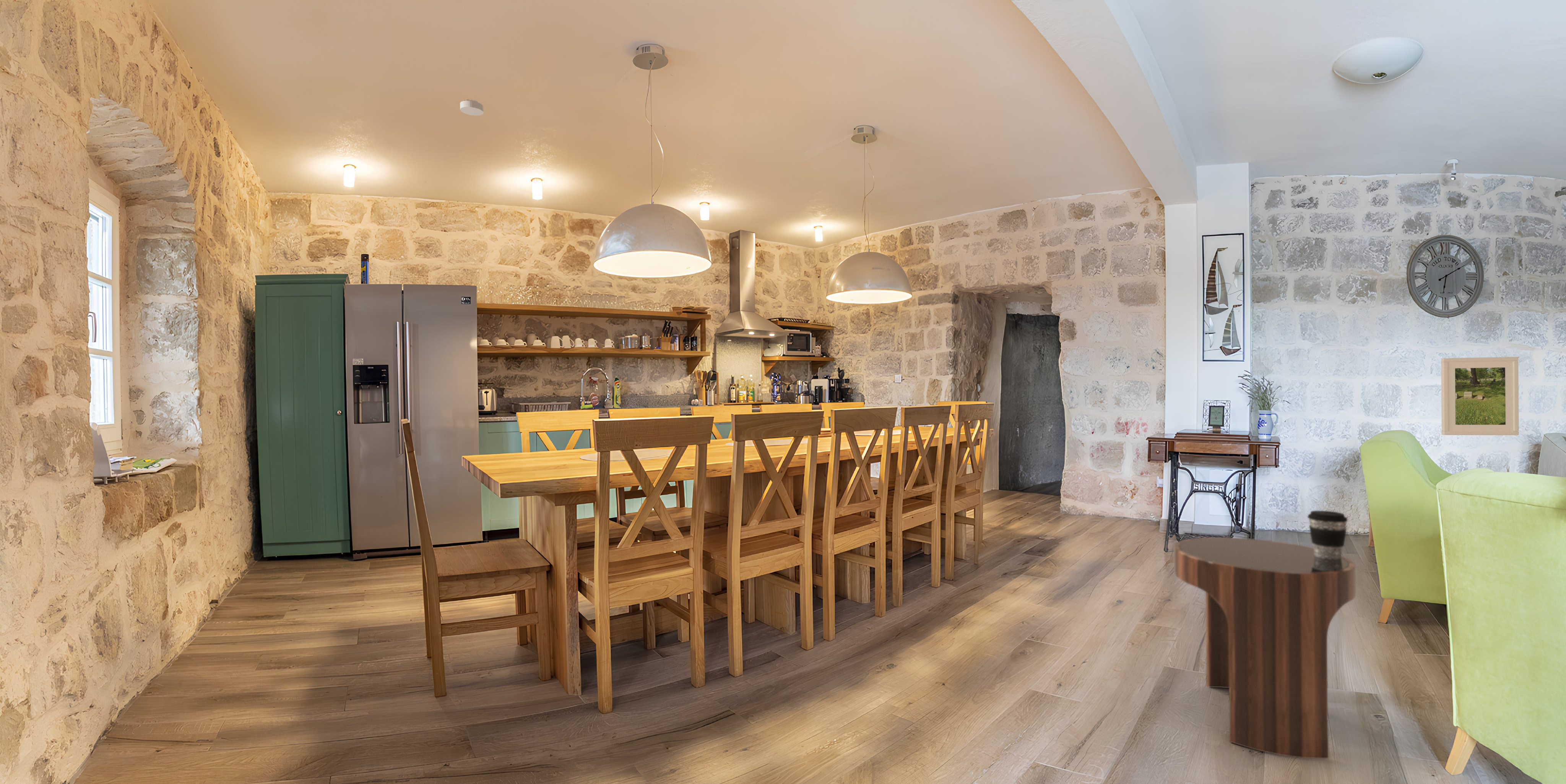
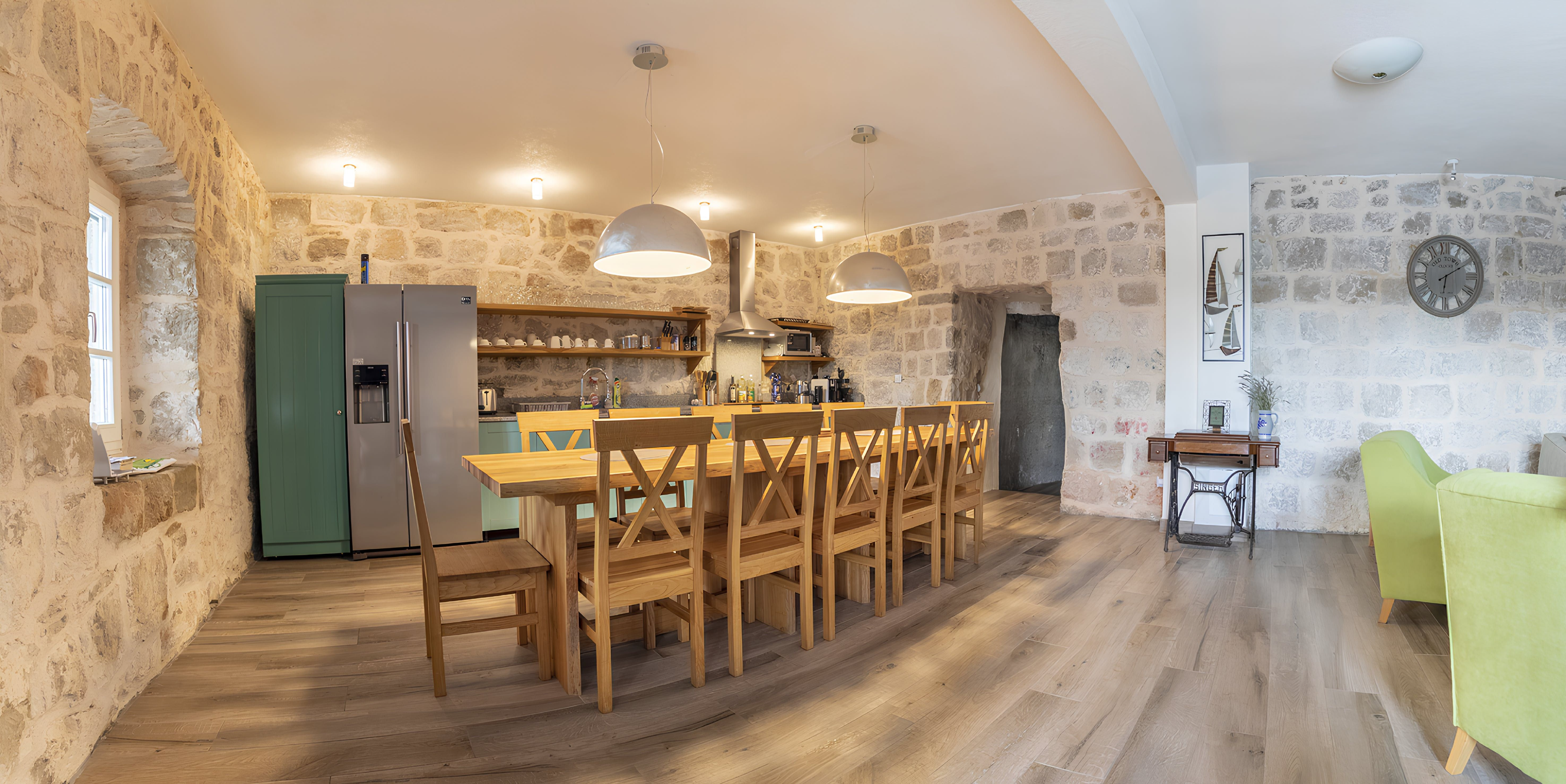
- side table (1260, 636)
- coffee cup (1327, 534)
- smoke detector (472, 106)
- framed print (1479, 396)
